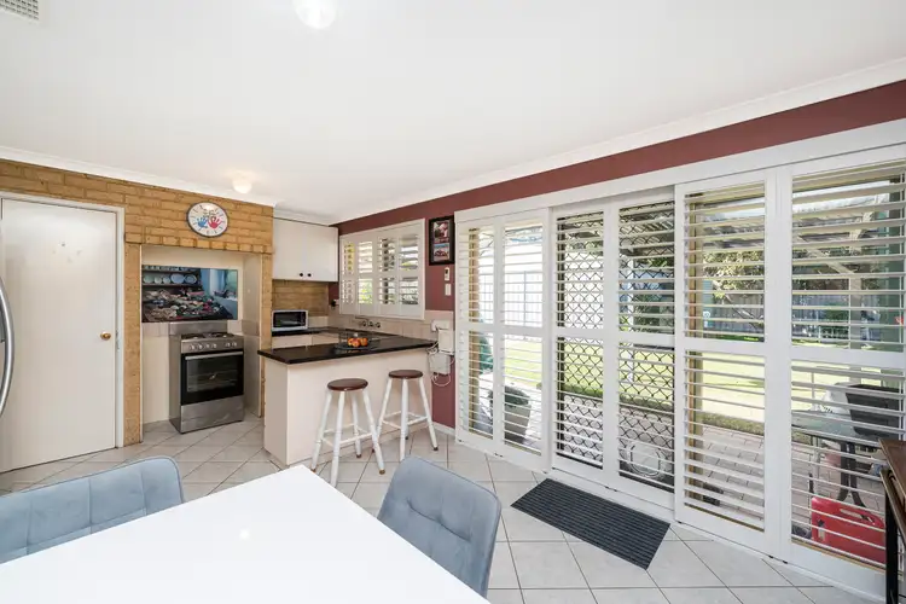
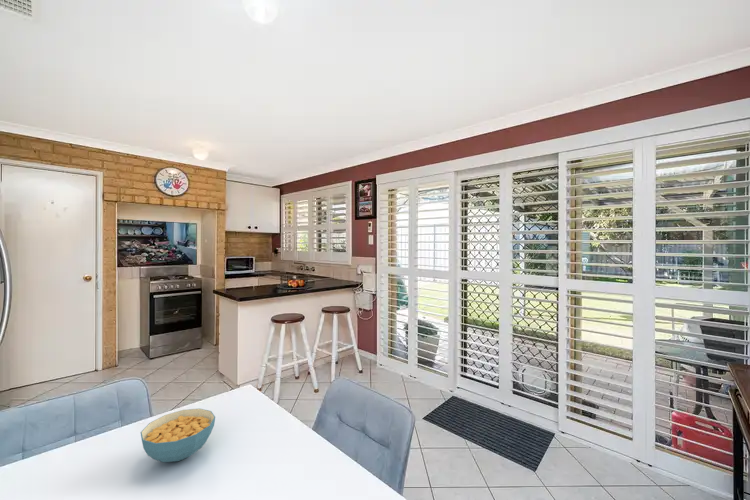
+ cereal bowl (179, 439)
